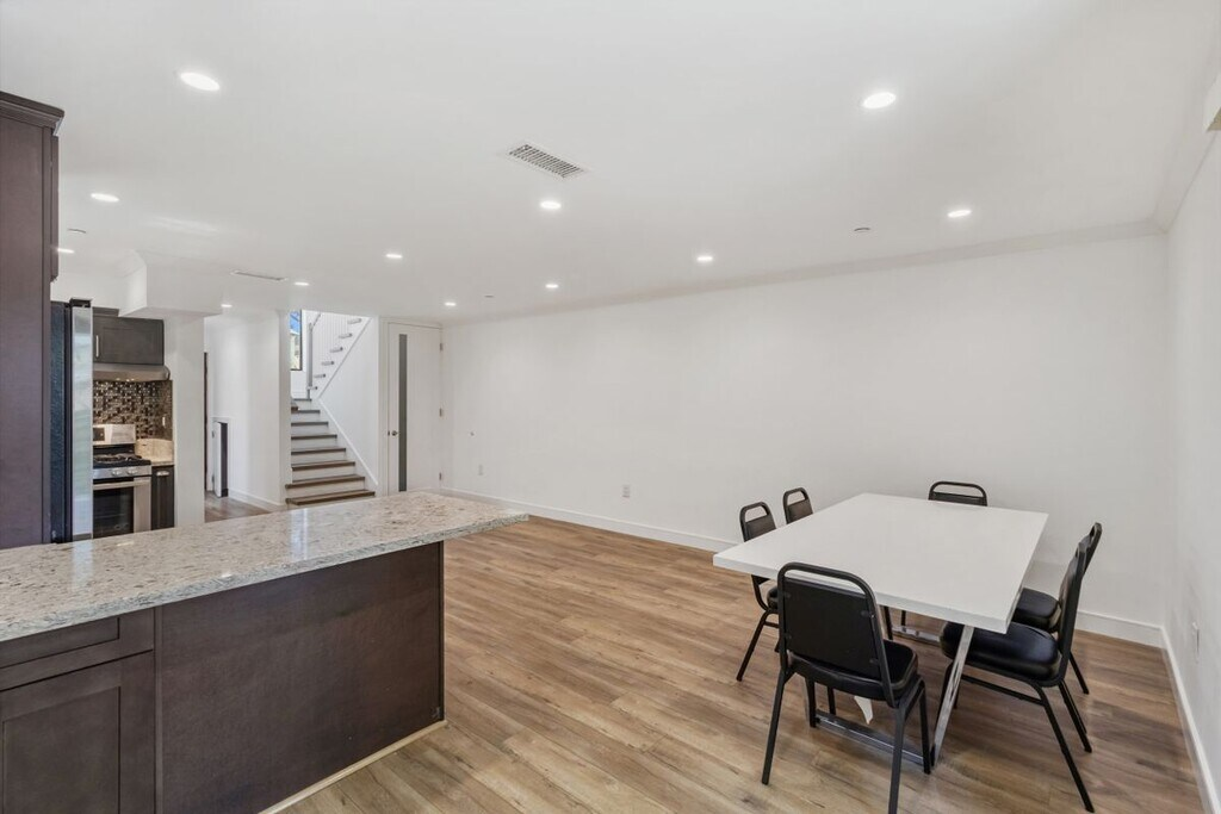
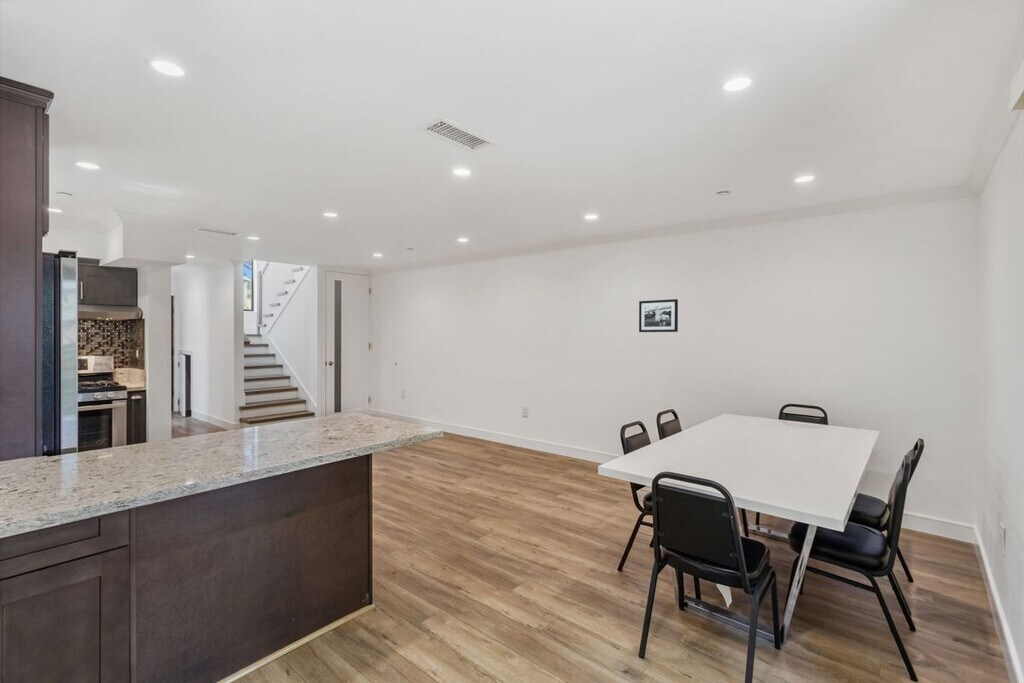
+ picture frame (658, 316)
